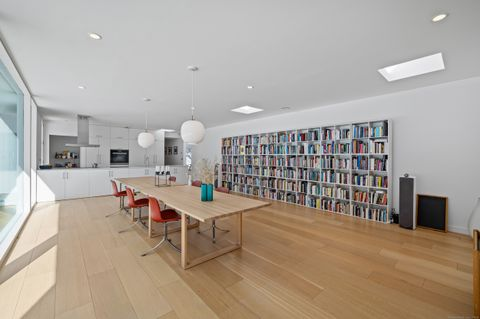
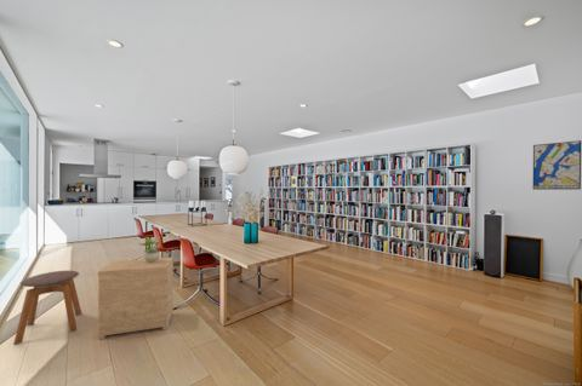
+ side table (139, 293)
+ potted plant (149, 249)
+ wall art (555, 166)
+ stool (51, 292)
